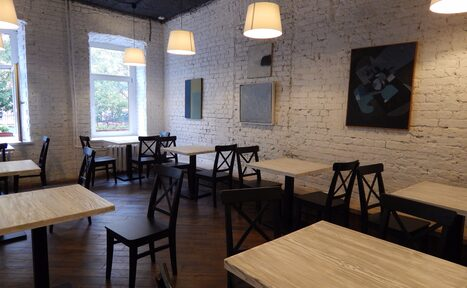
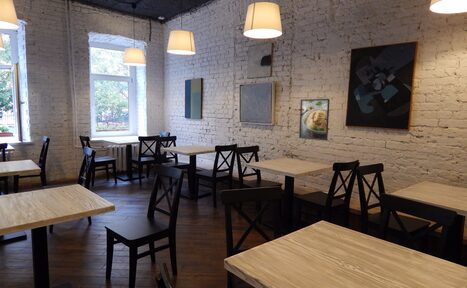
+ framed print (313, 119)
